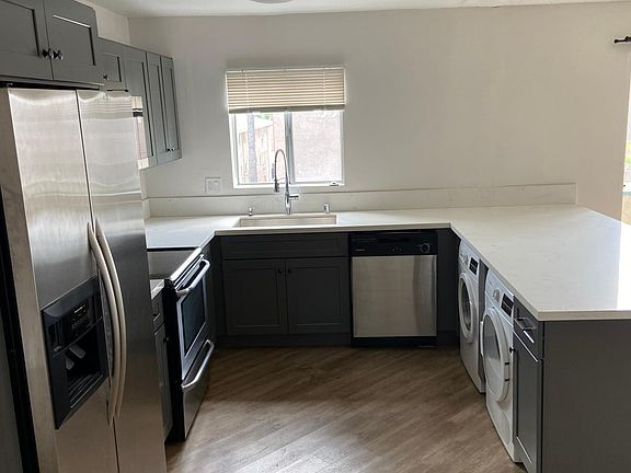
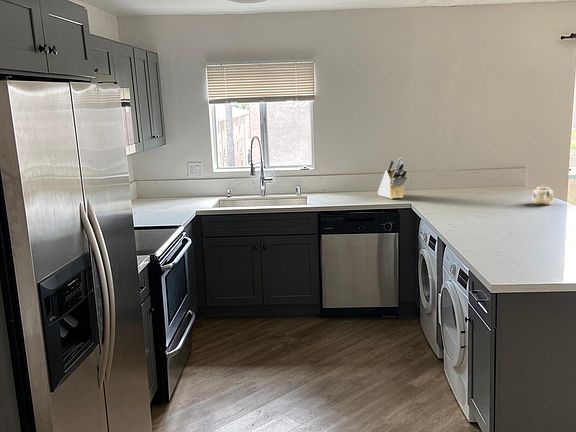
+ teapot (543, 194)
+ knife block (392, 177)
